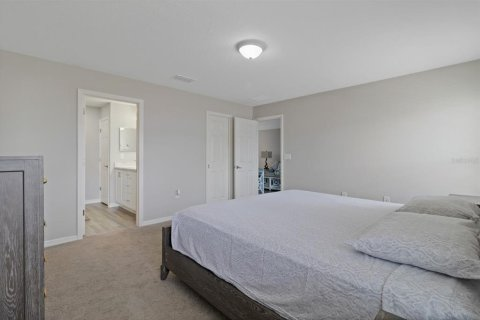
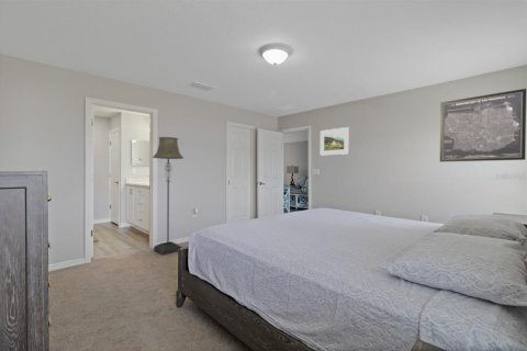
+ wall art (479, 128)
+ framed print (334, 141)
+ floor lamp (168, 194)
